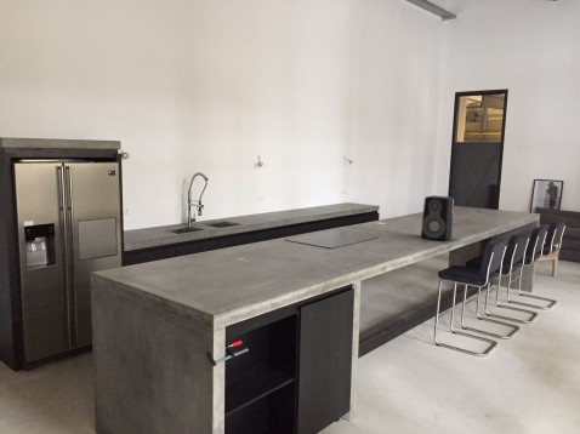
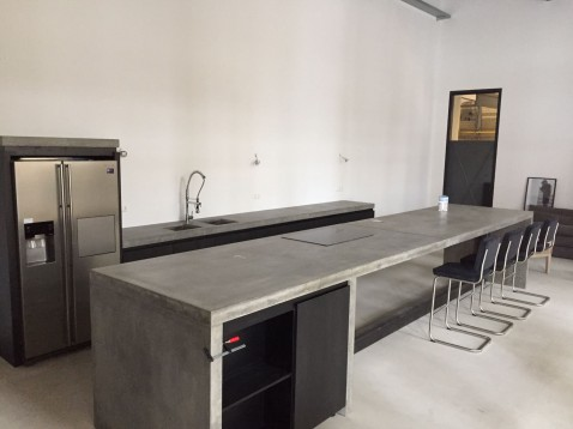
- speaker (437, 217)
